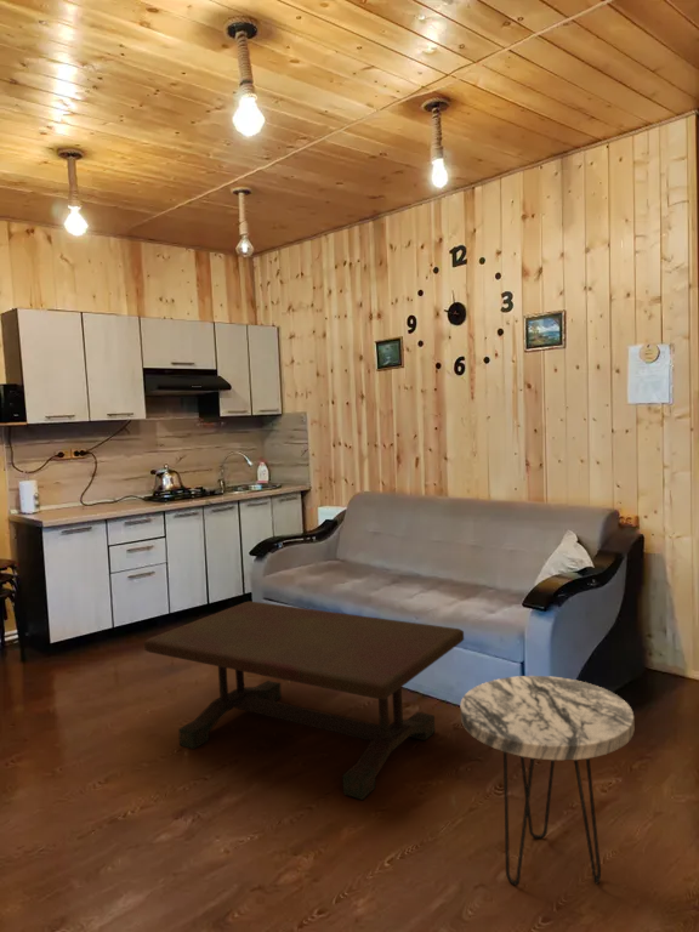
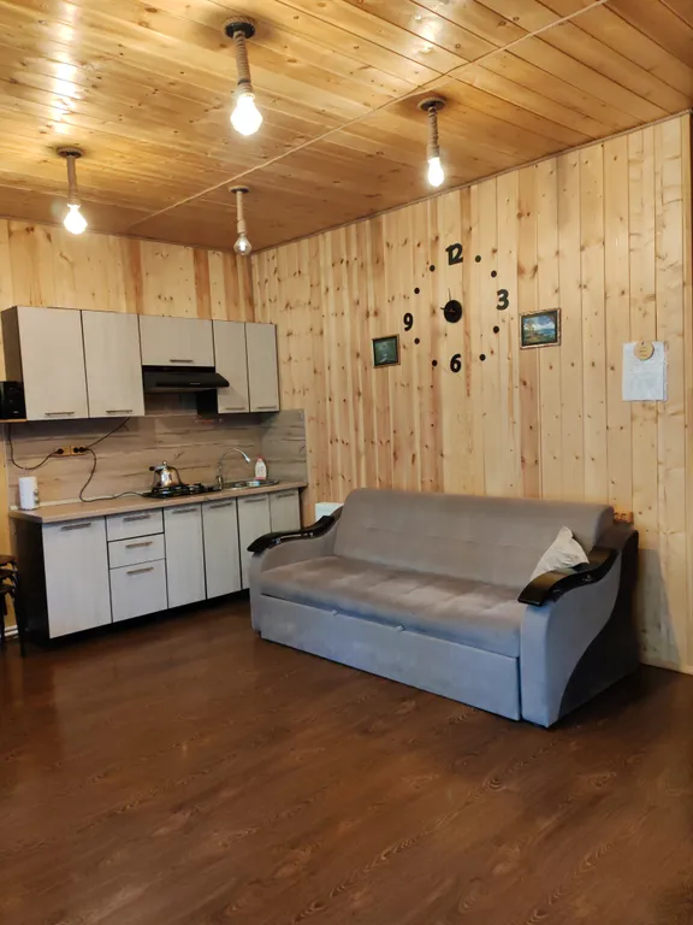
- side table (549, 788)
- coffee table (305, 683)
